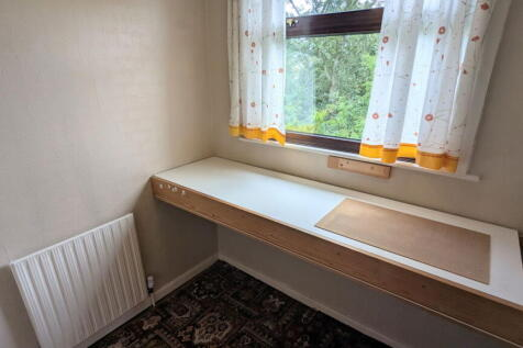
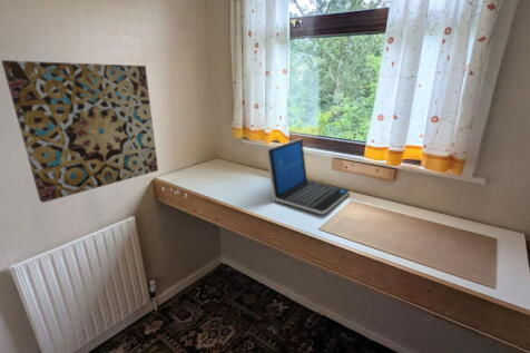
+ wall art (96, 127)
+ laptop (305, 171)
